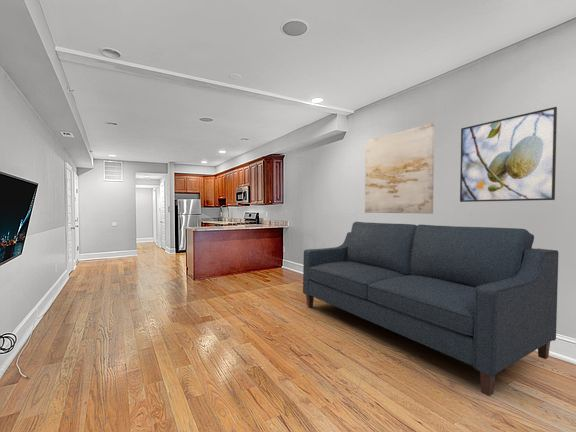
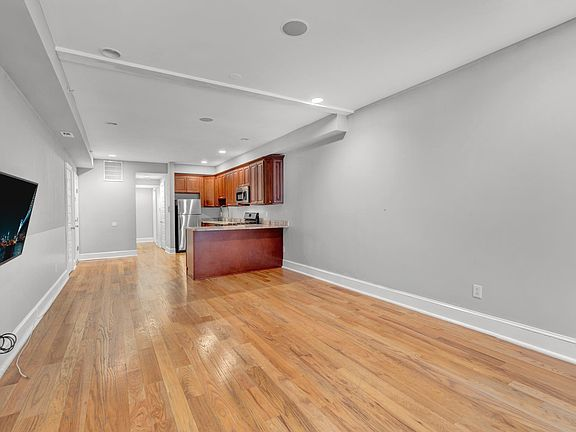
- wall art (395, 173)
- sofa (402, 275)
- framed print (502, 160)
